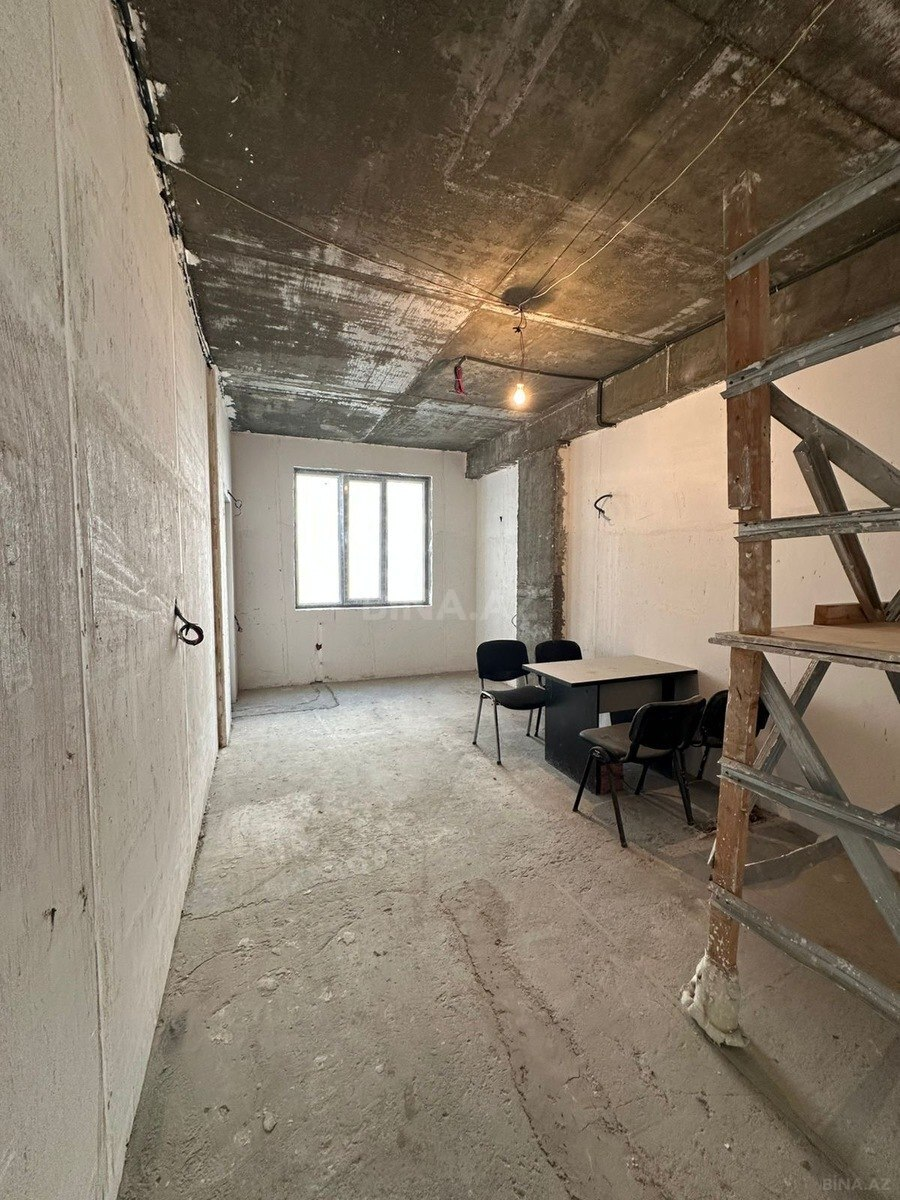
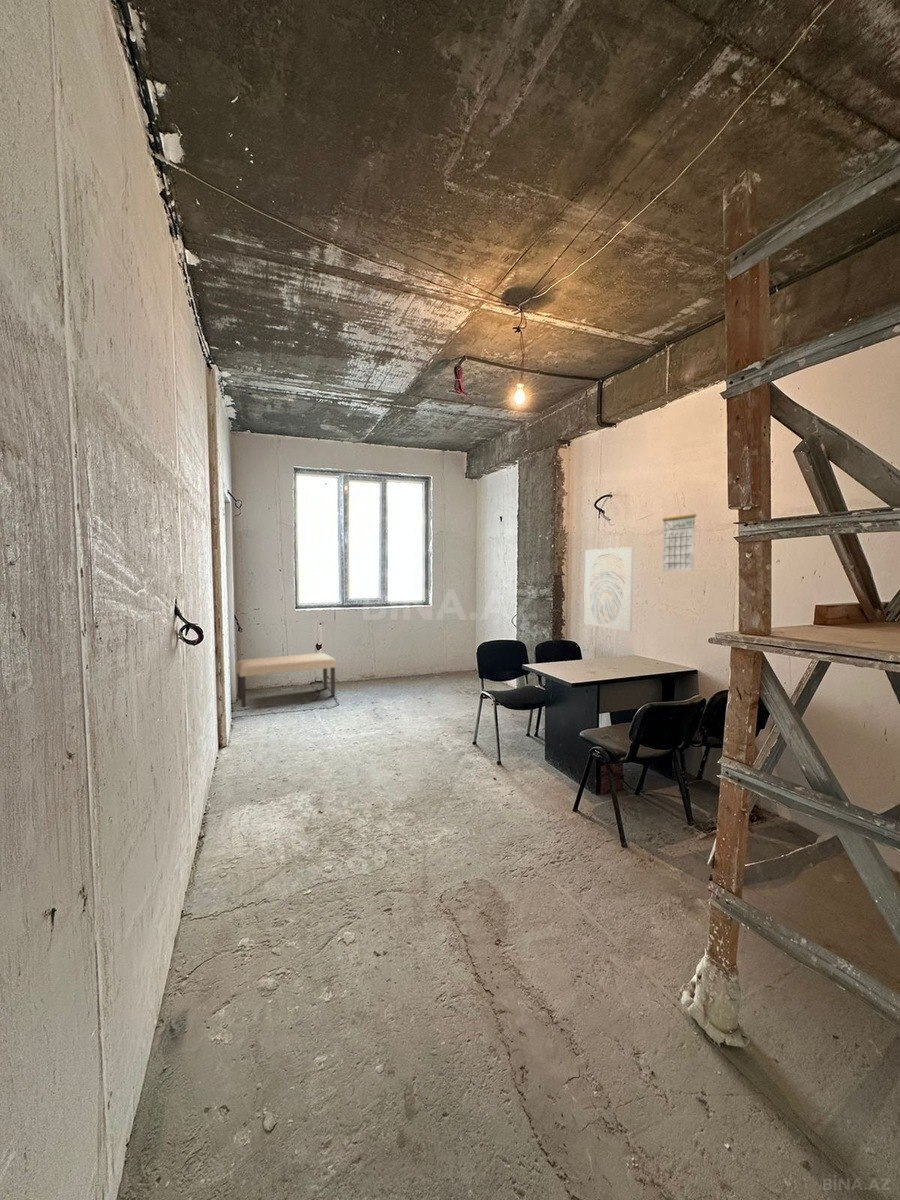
+ wall art (607, 588)
+ bench (287, 671)
+ calendar (678, 537)
